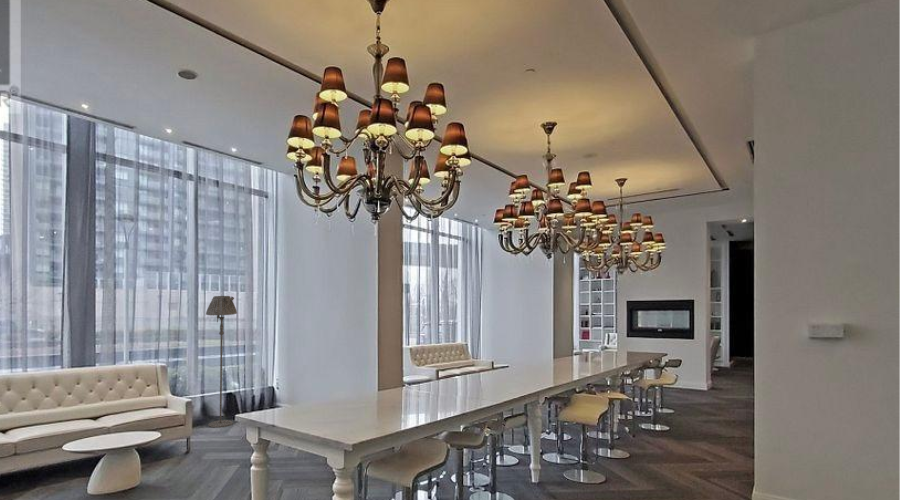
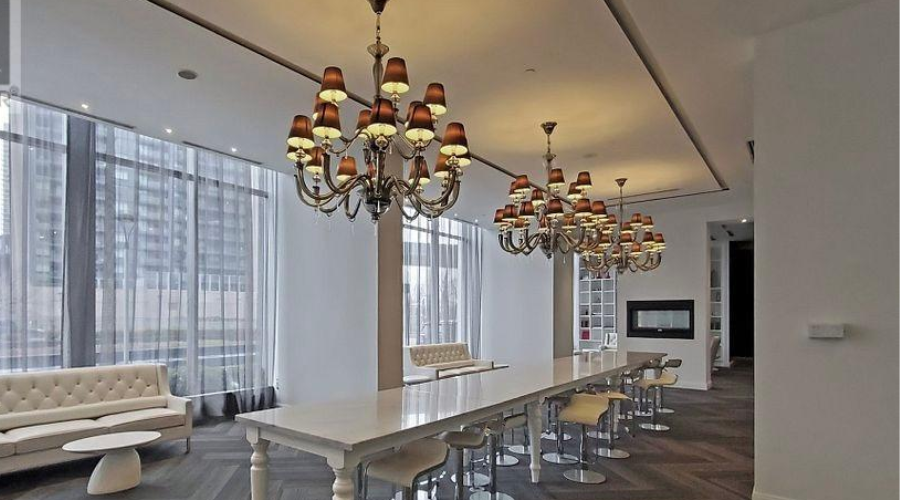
- floor lamp (221, 360)
